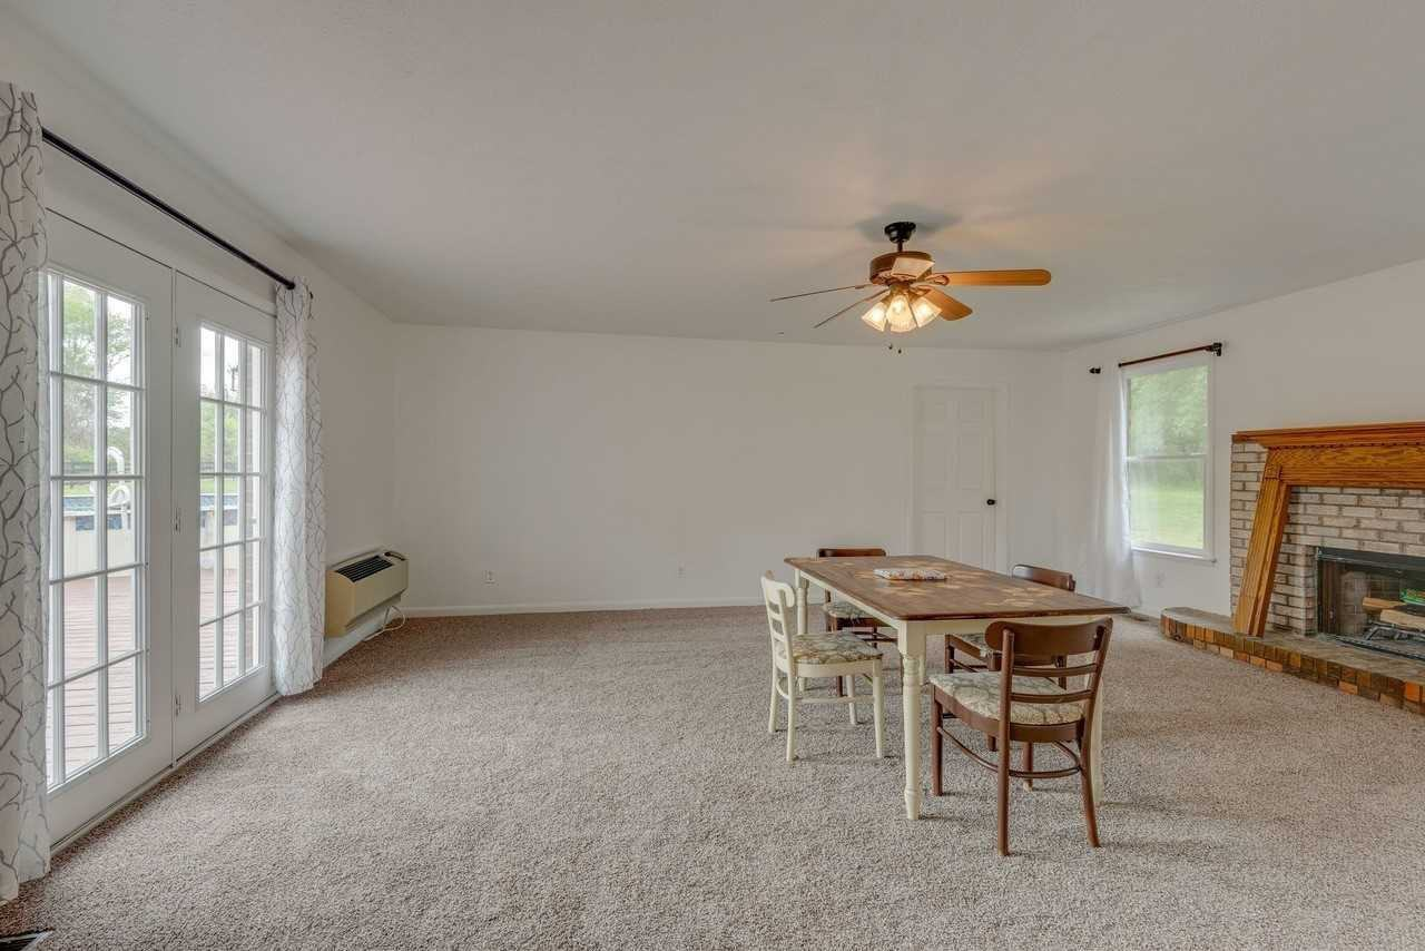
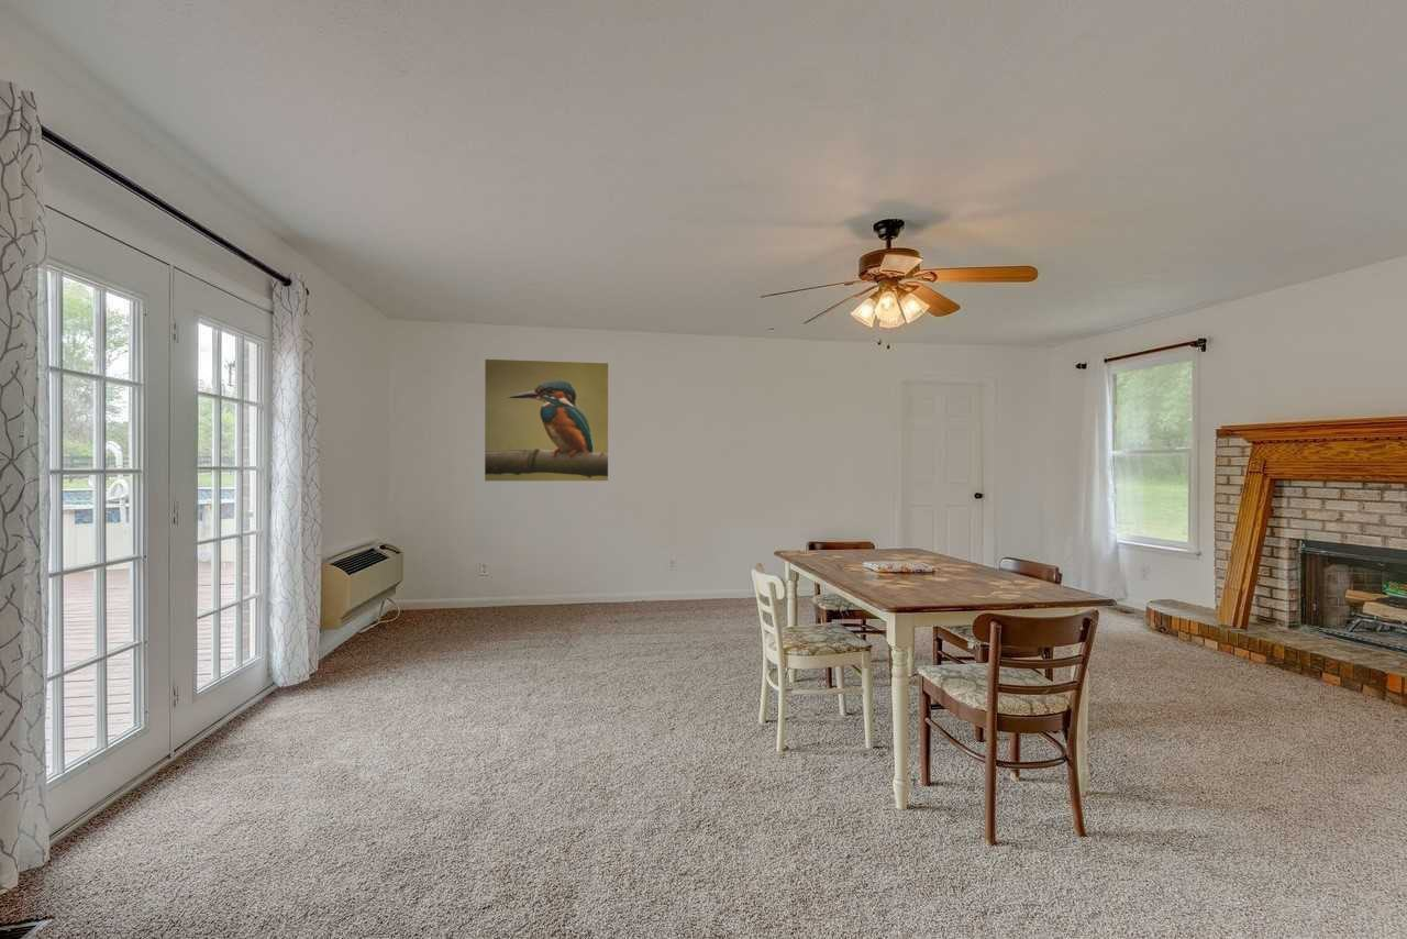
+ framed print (547, 421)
